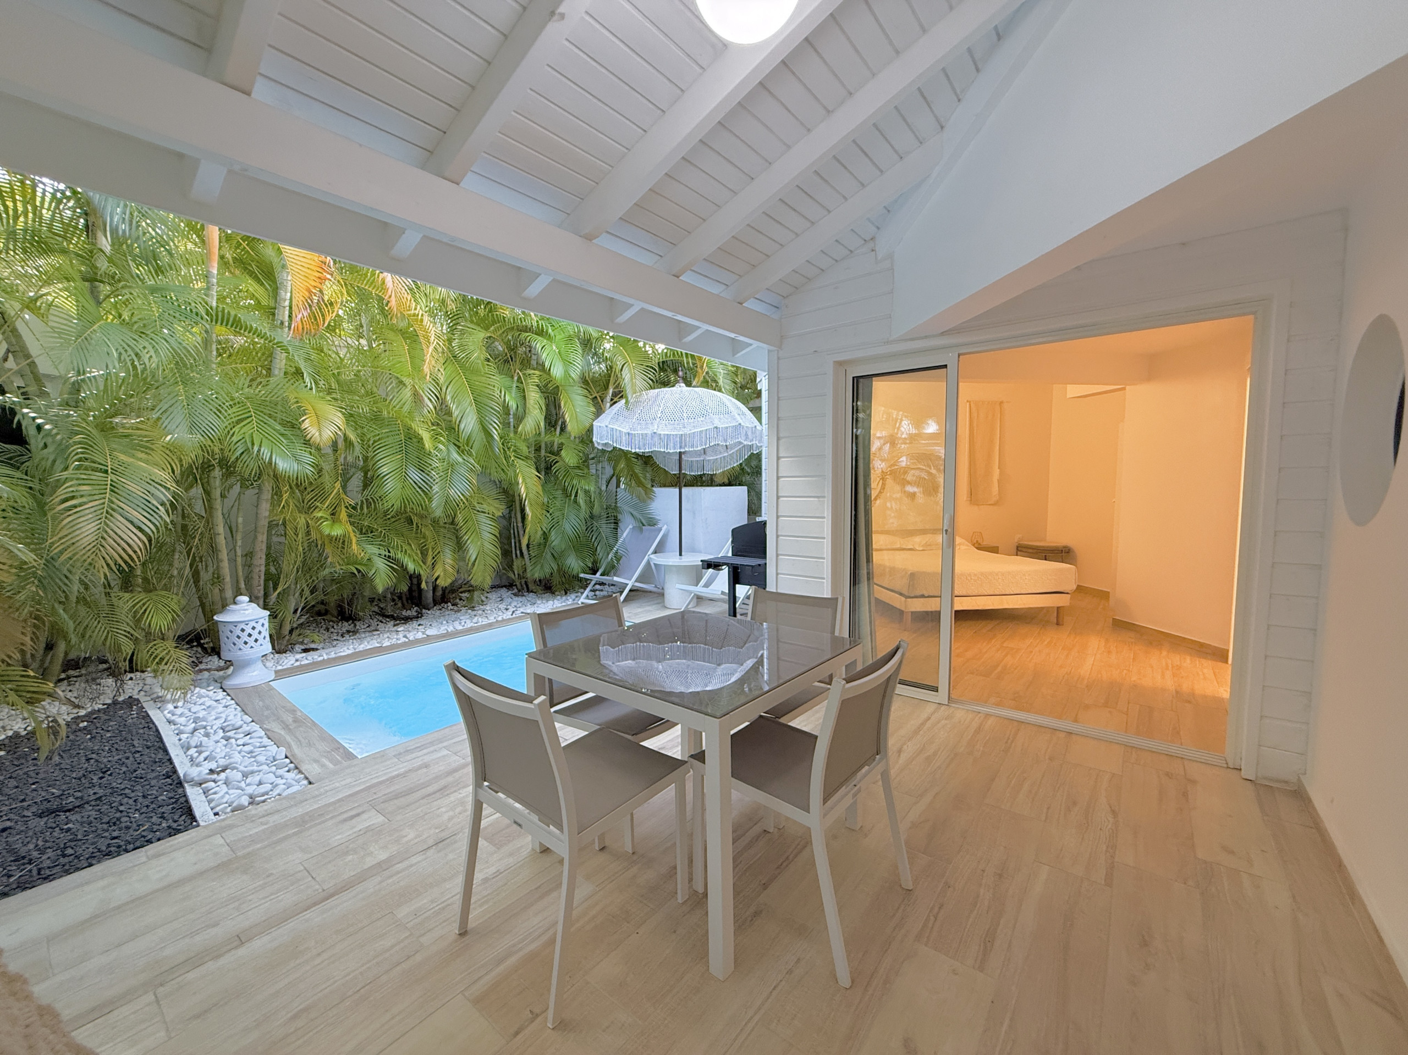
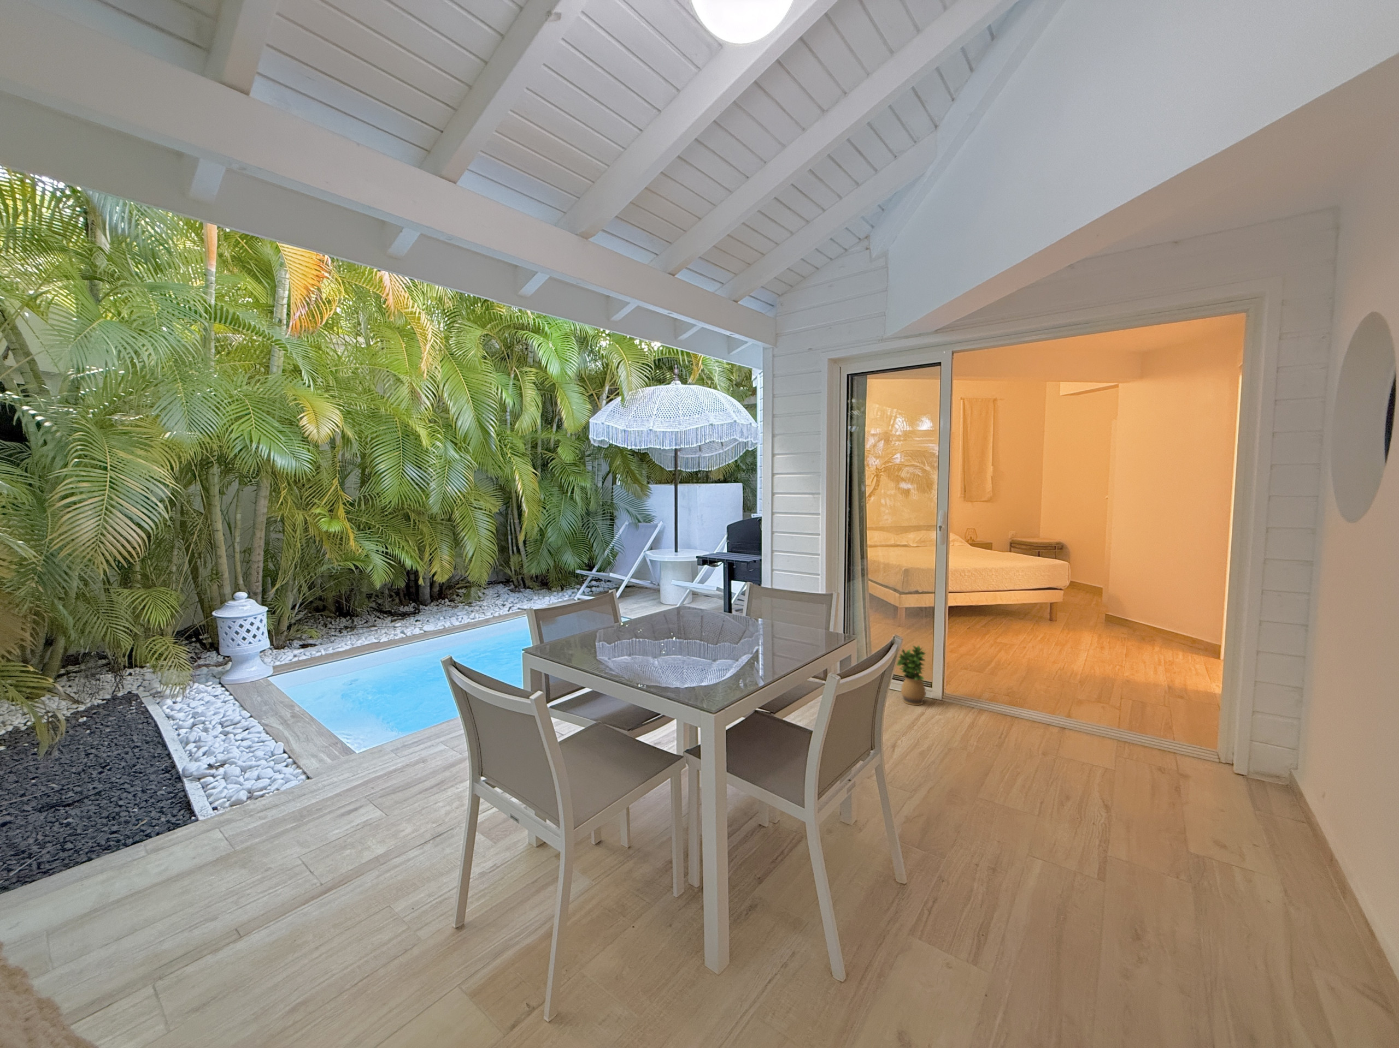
+ potted plant (911, 673)
